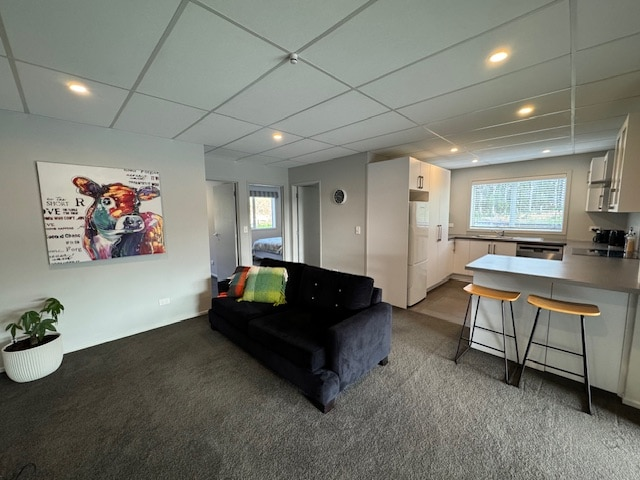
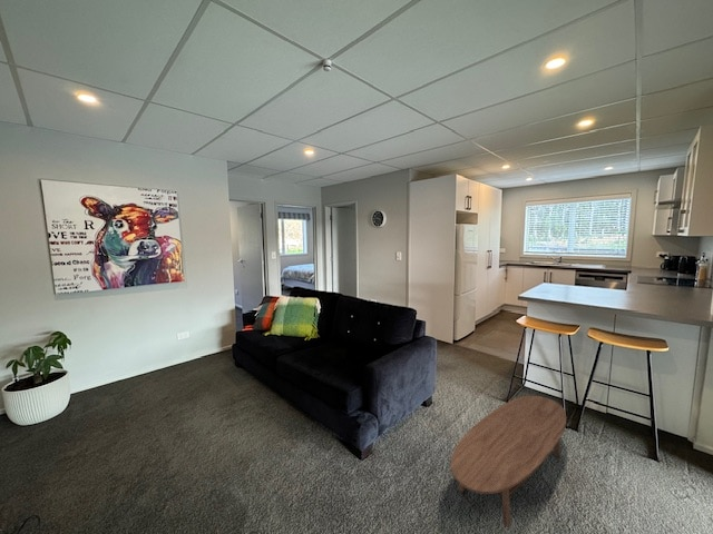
+ coffee table (514, 452)
